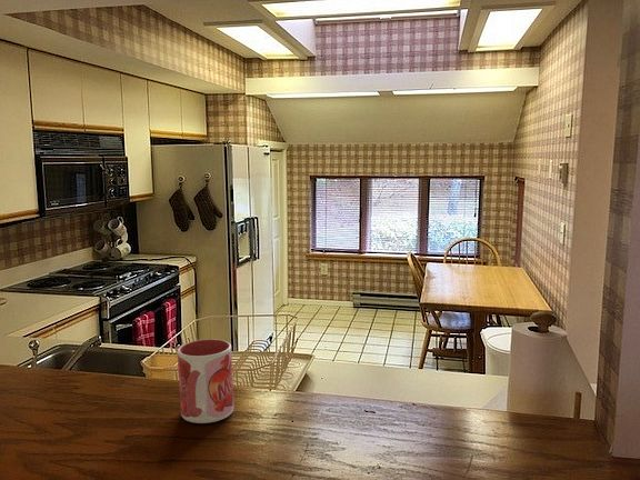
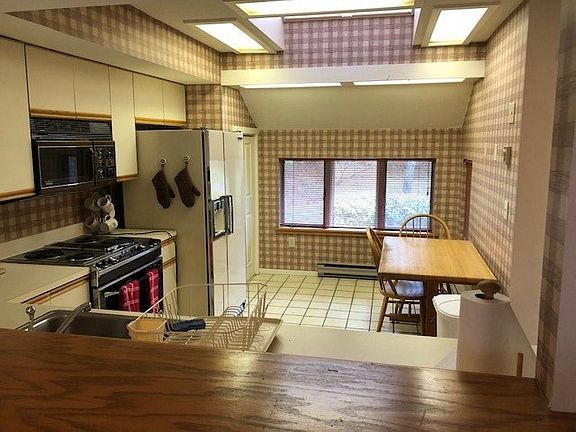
- mug (200, 384)
